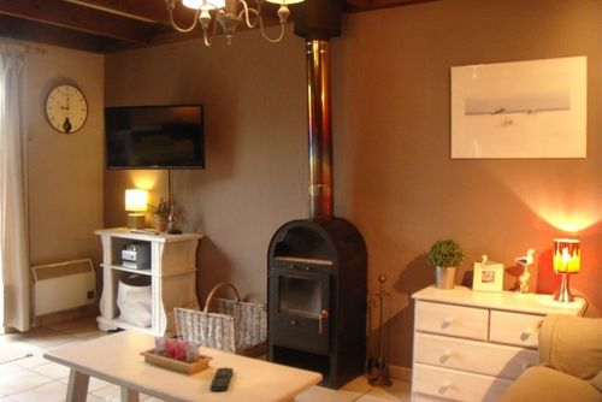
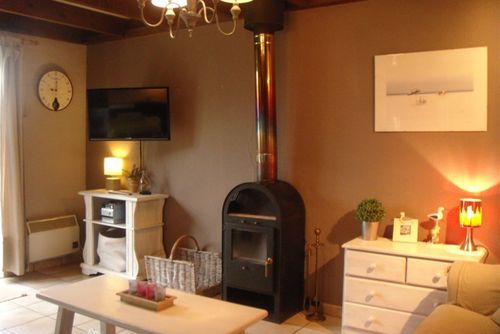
- remote control (222, 378)
